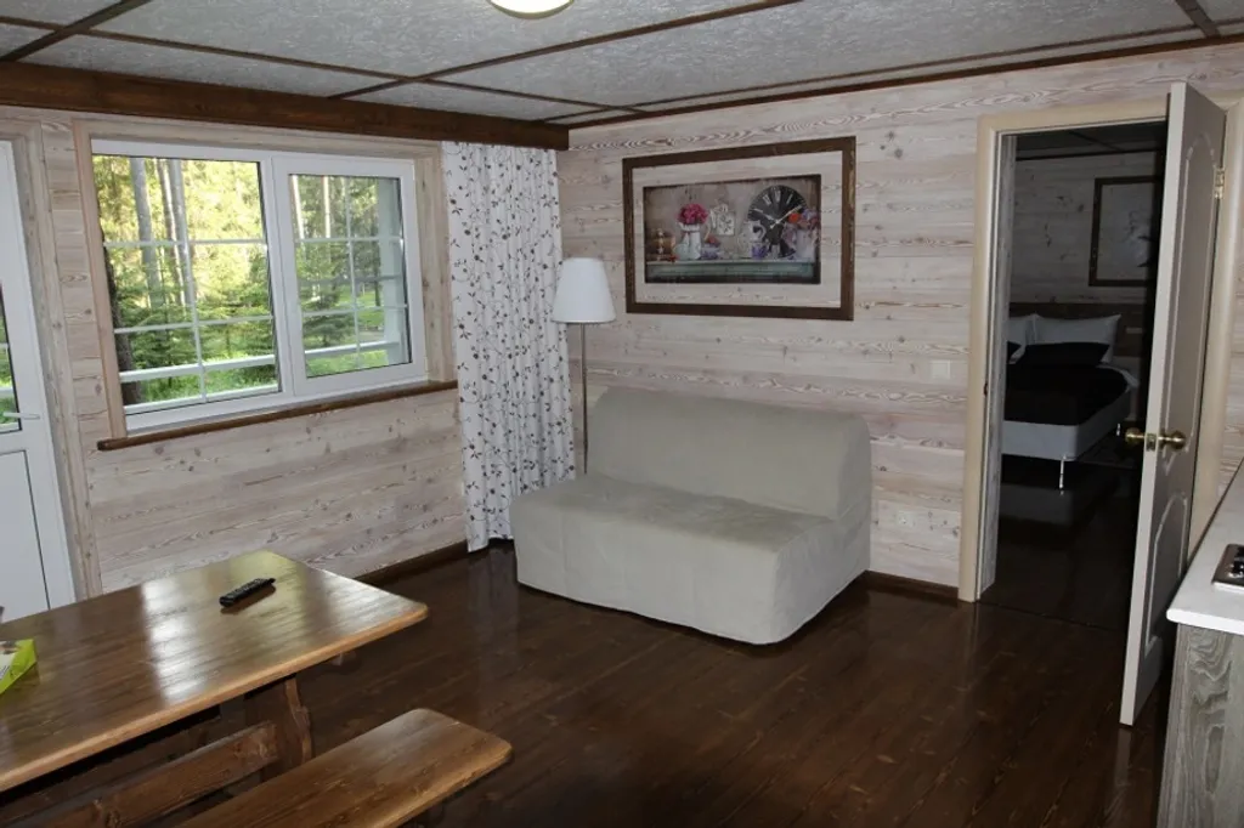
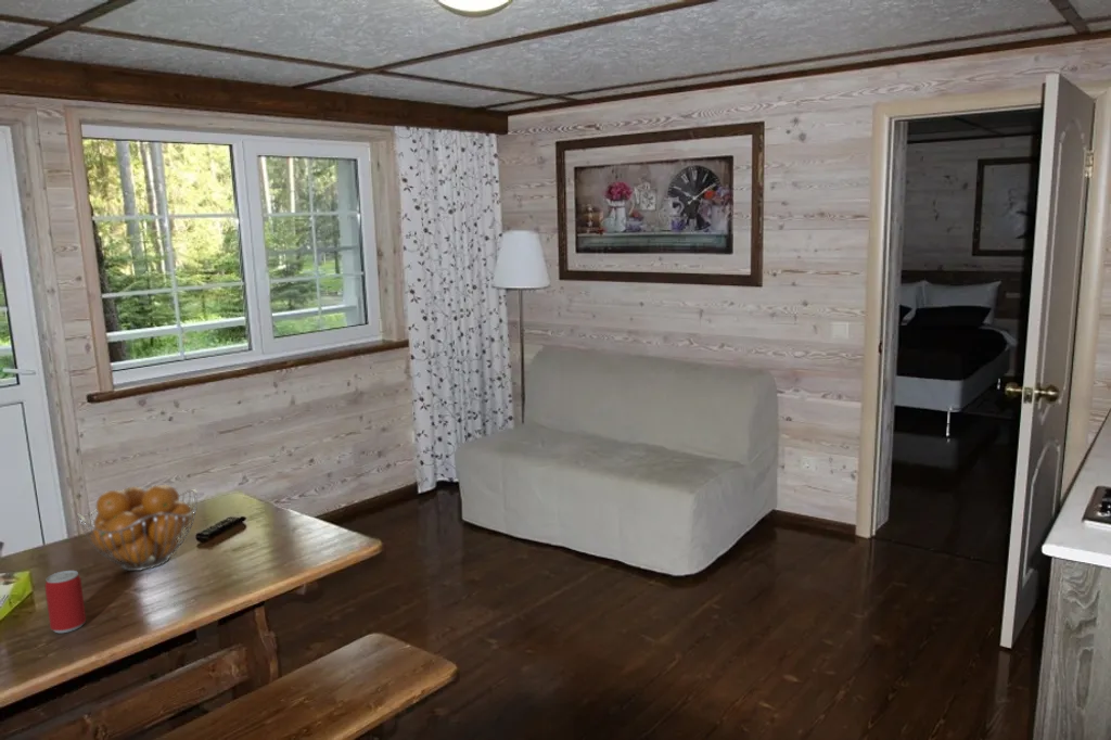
+ fruit basket (141, 524)
+ beer can (65, 601)
